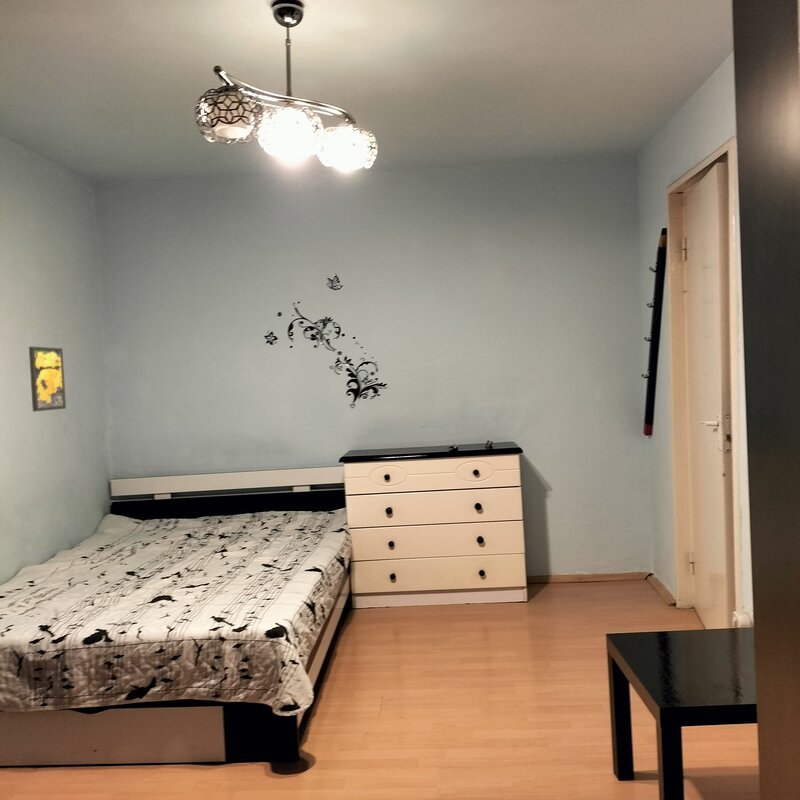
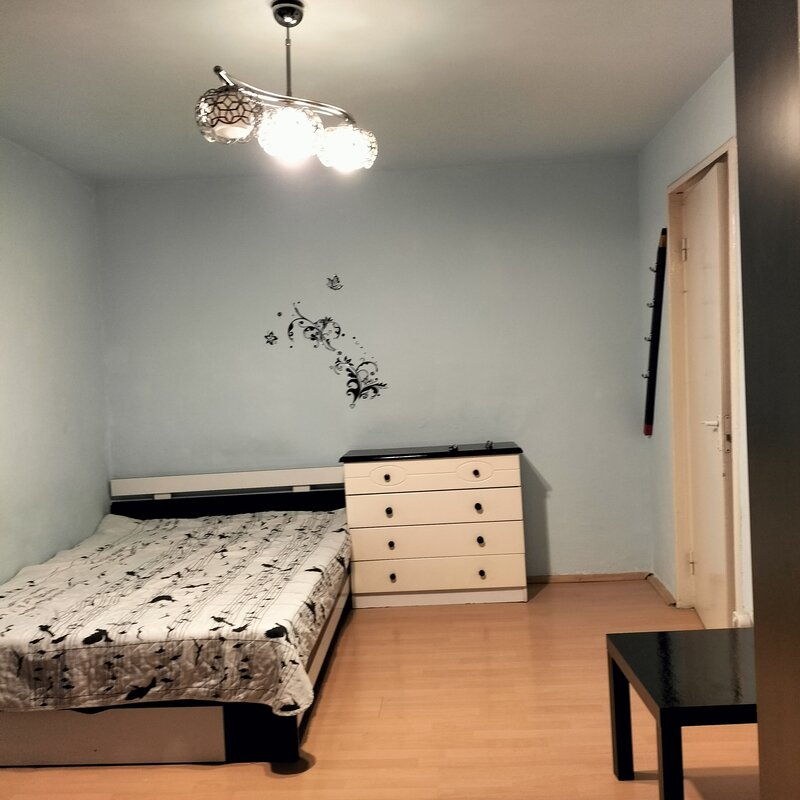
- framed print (48, 378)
